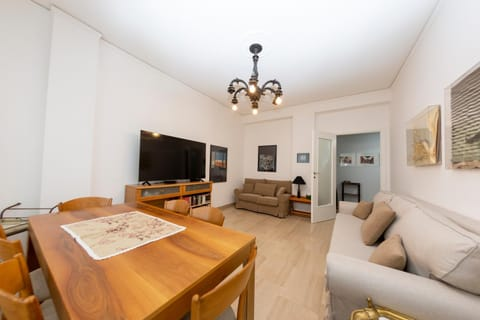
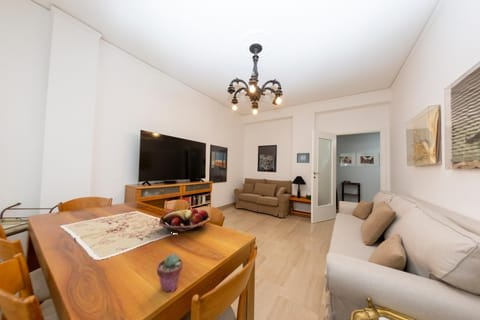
+ potted succulent (170, 270)
+ fruit basket (185, 218)
